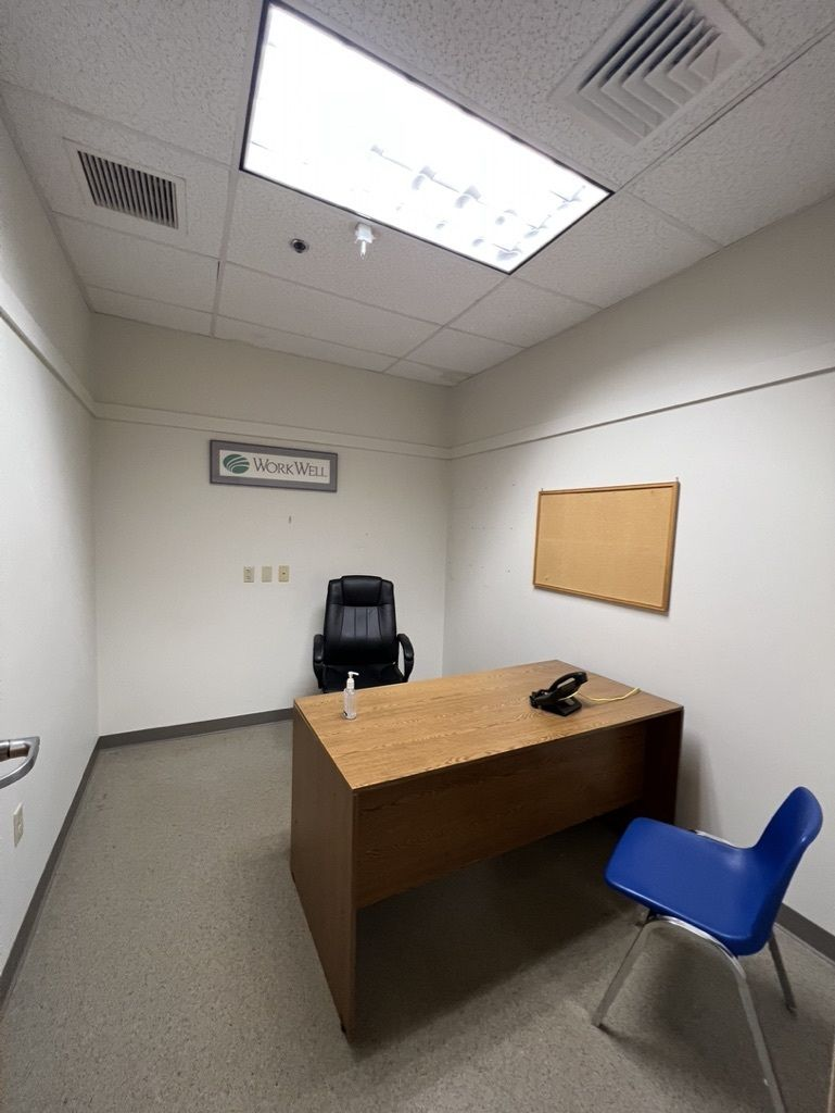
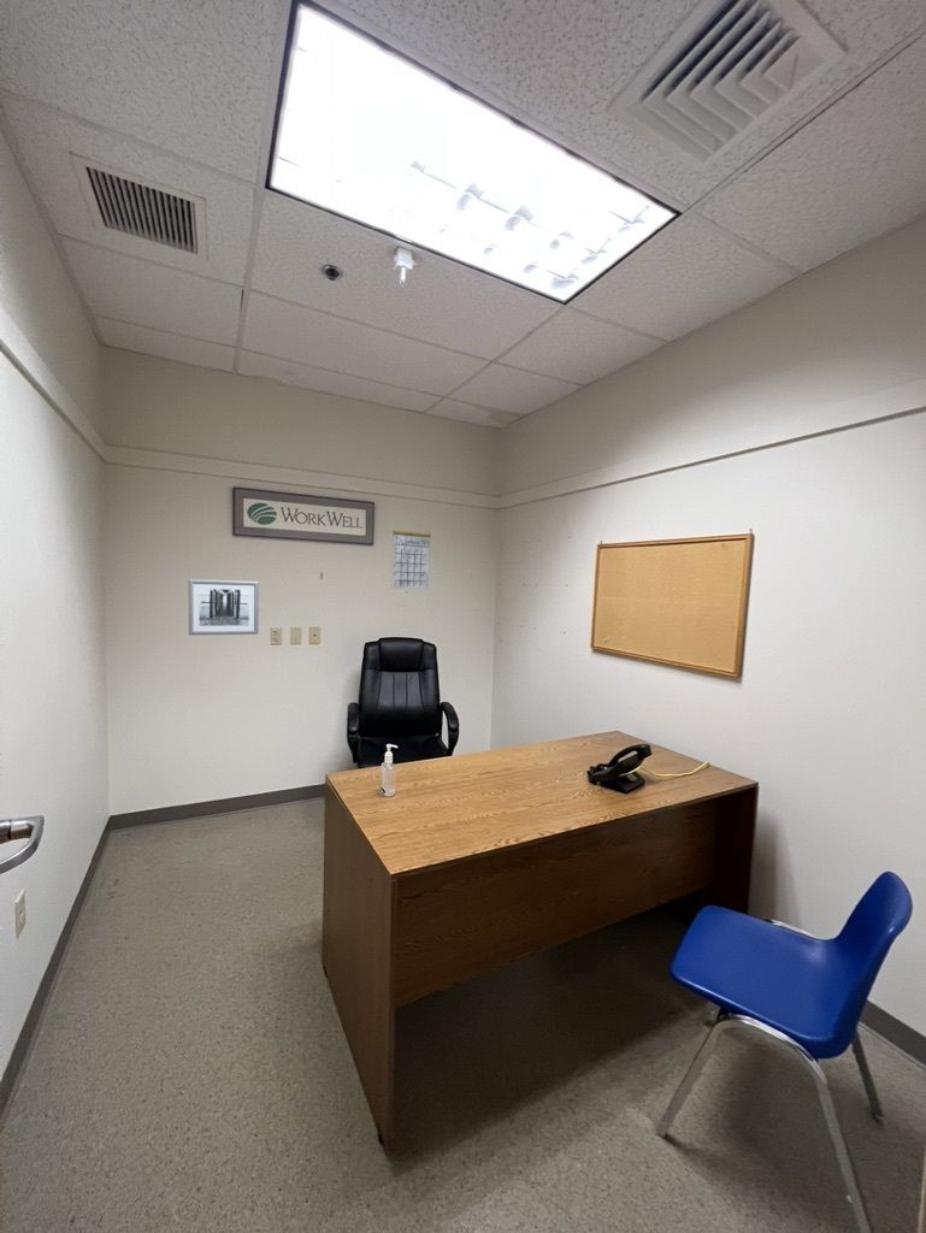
+ wall art (224, 607)
+ calendar (411, 554)
